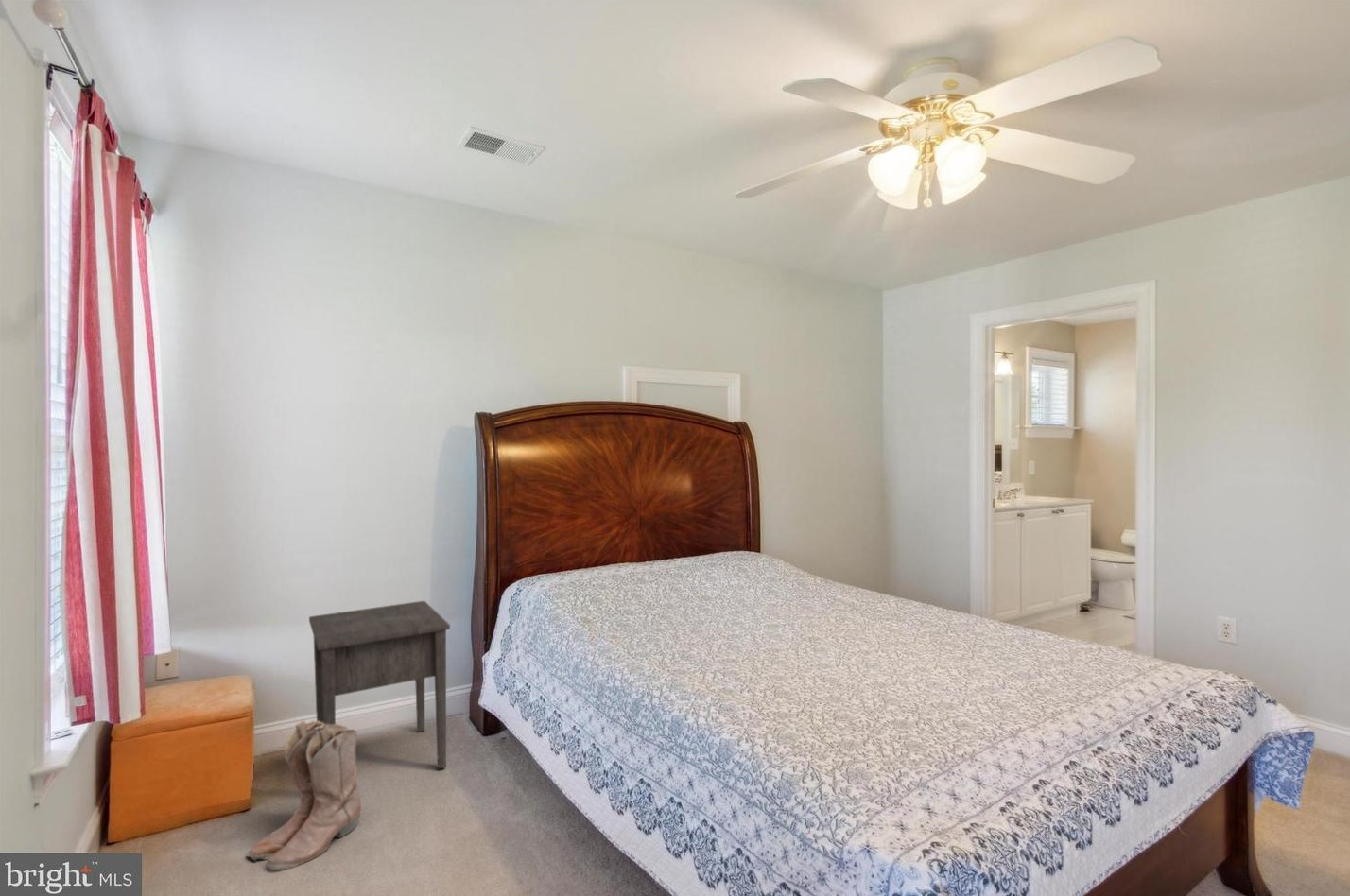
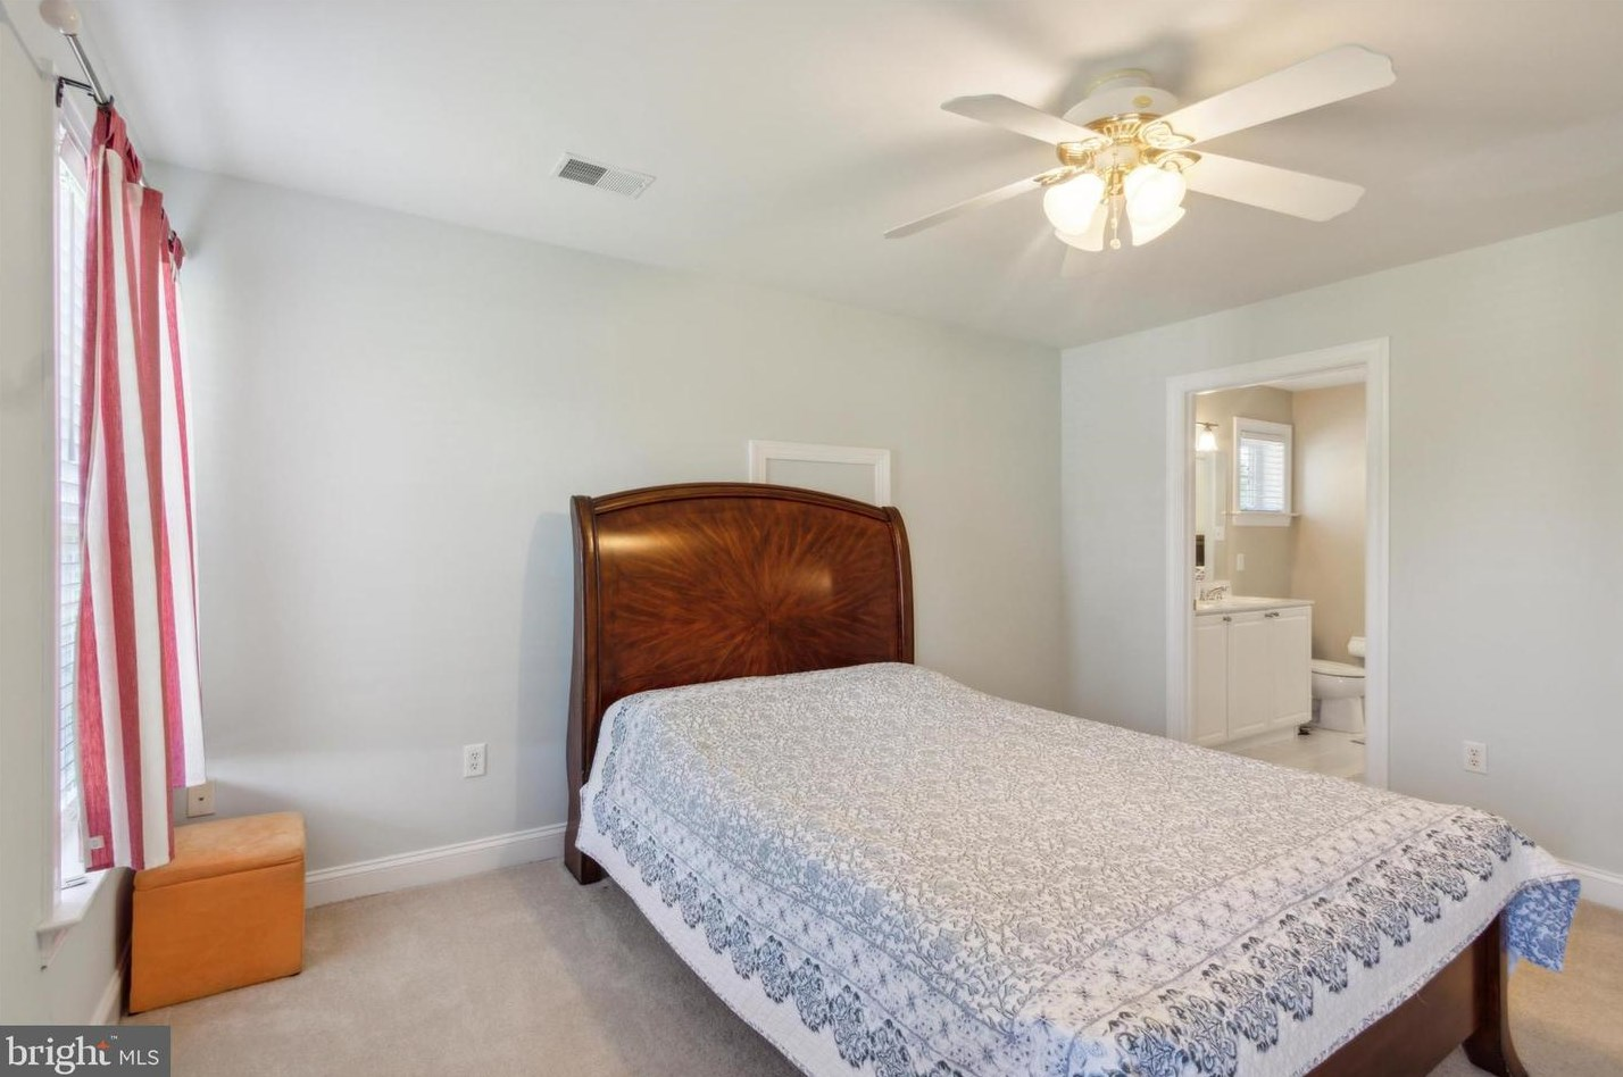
- nightstand (376, 687)
- boots (305, 785)
